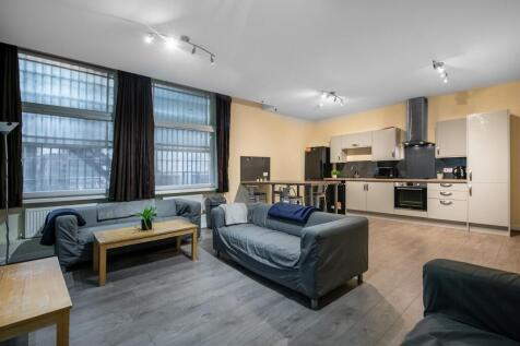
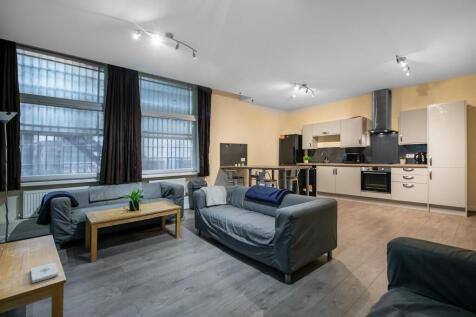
+ notepad (44, 271)
